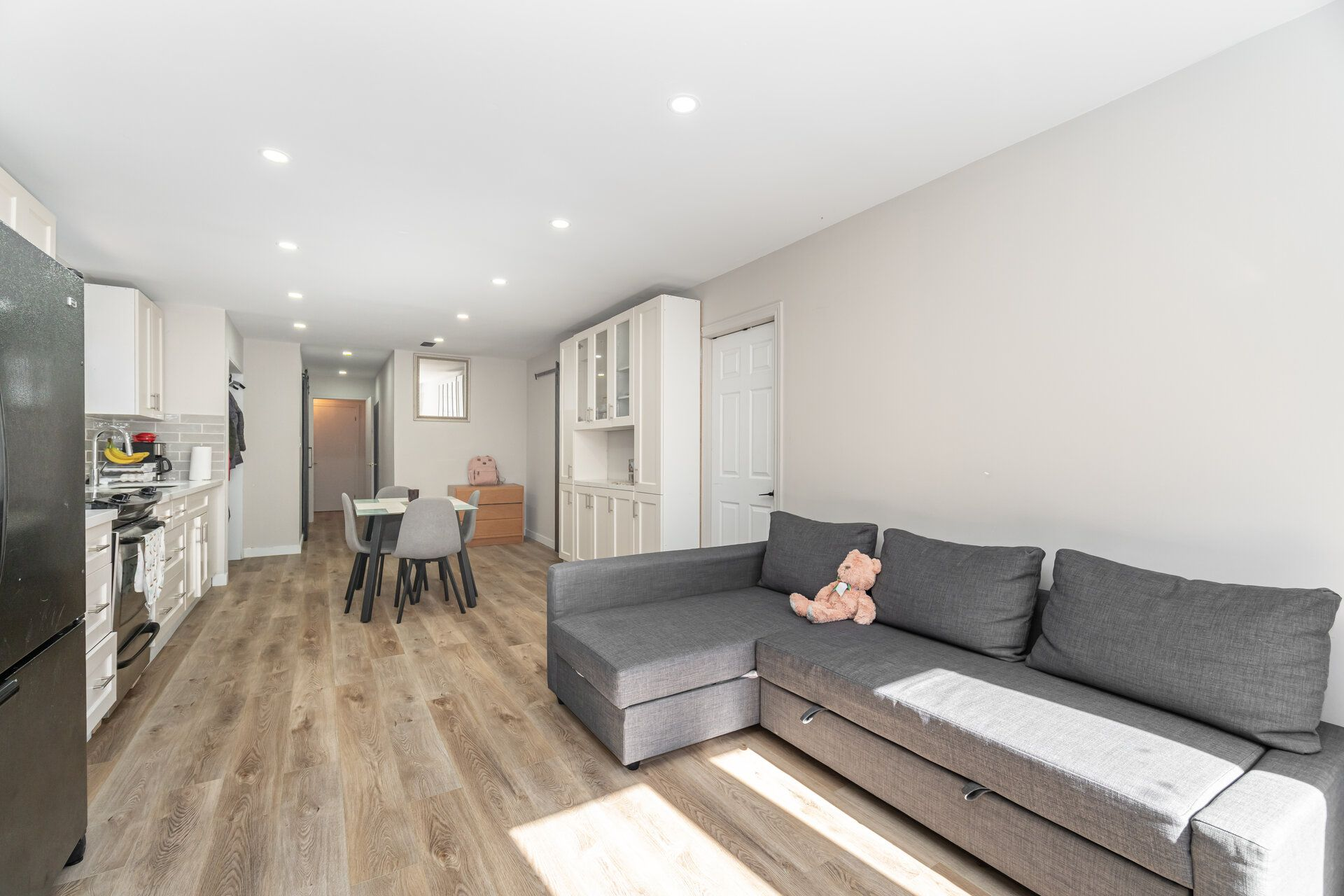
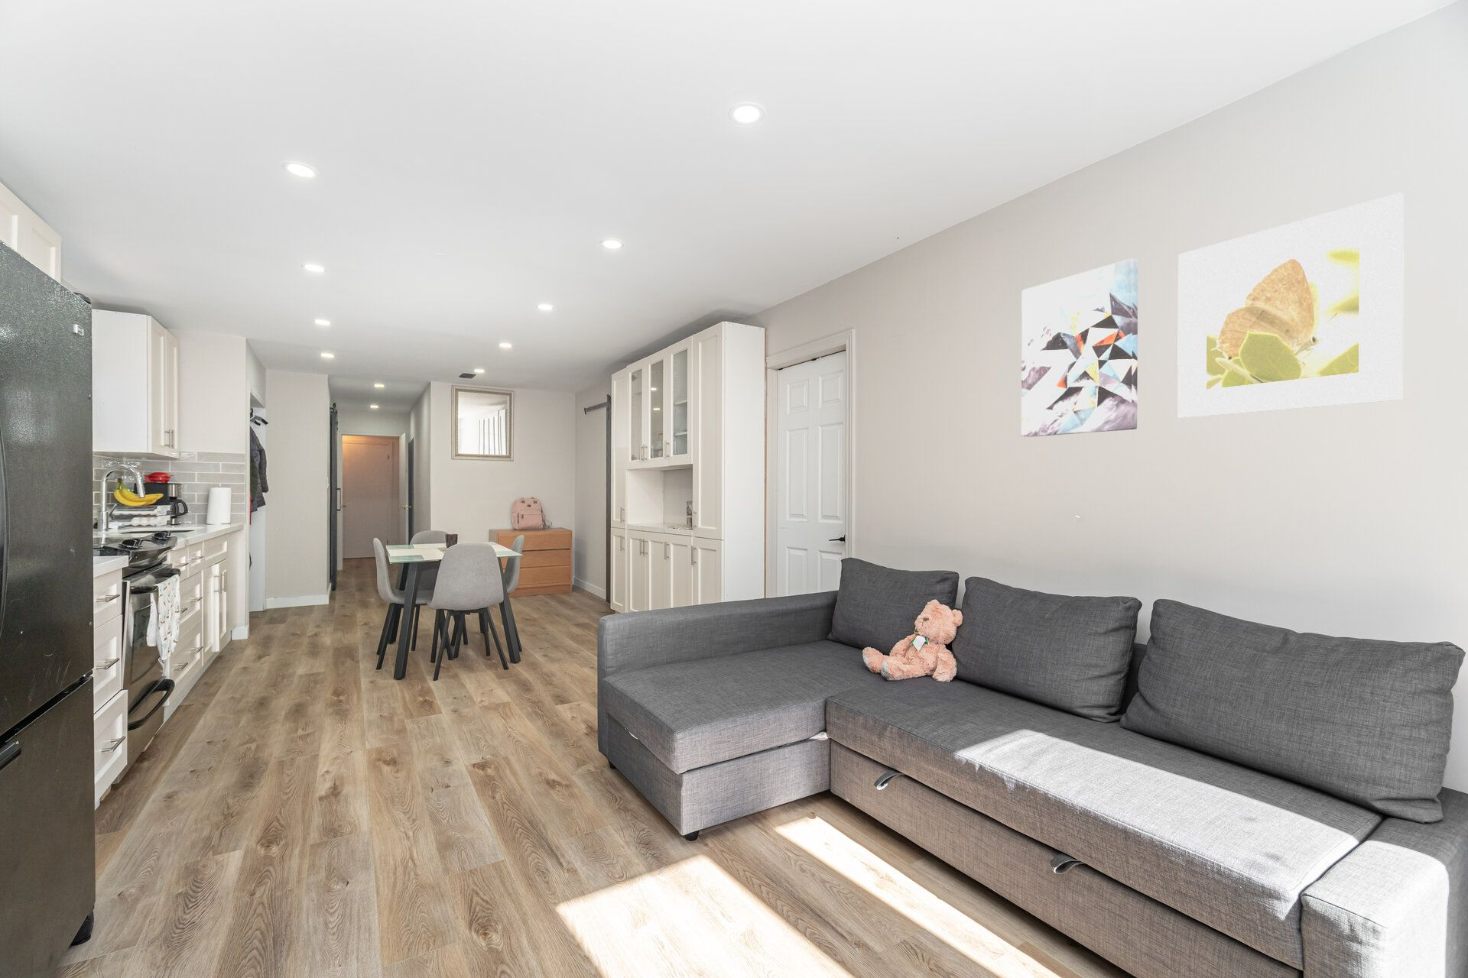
+ wall art (1075, 355)
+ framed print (1277, 319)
